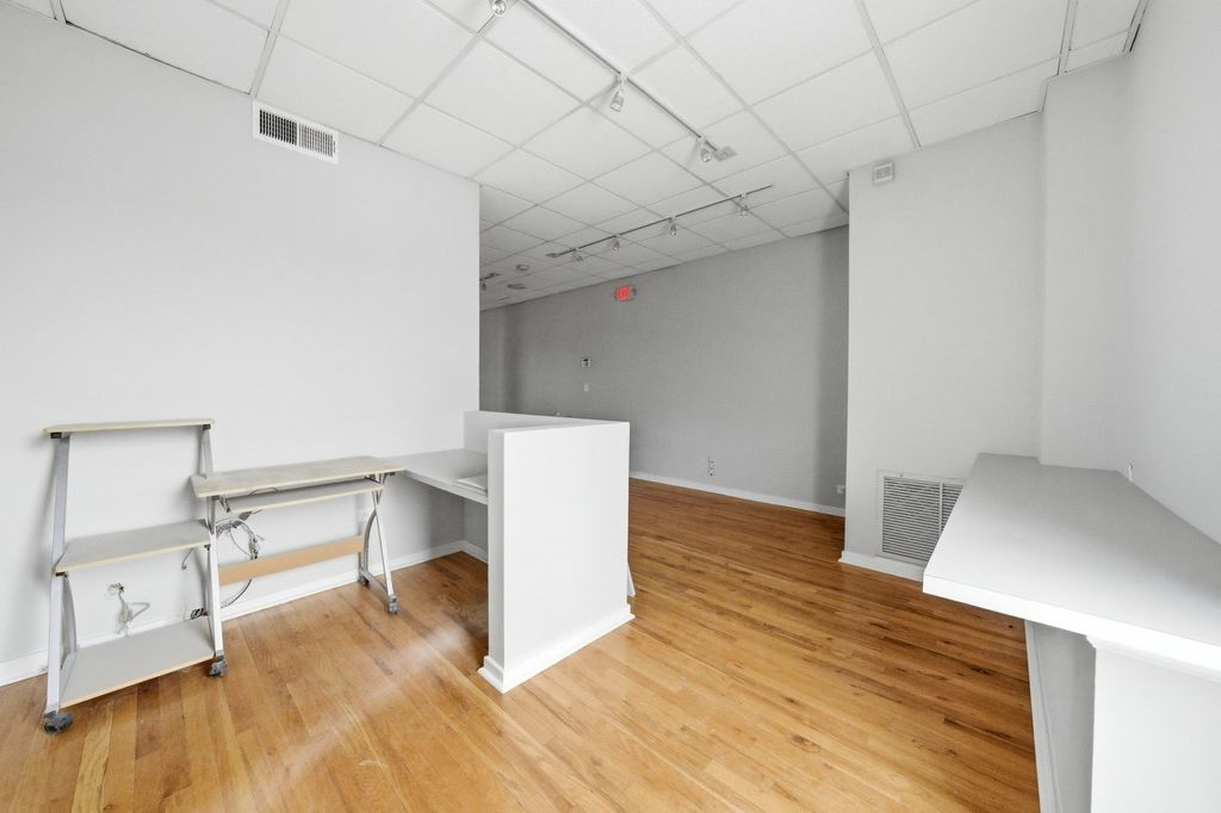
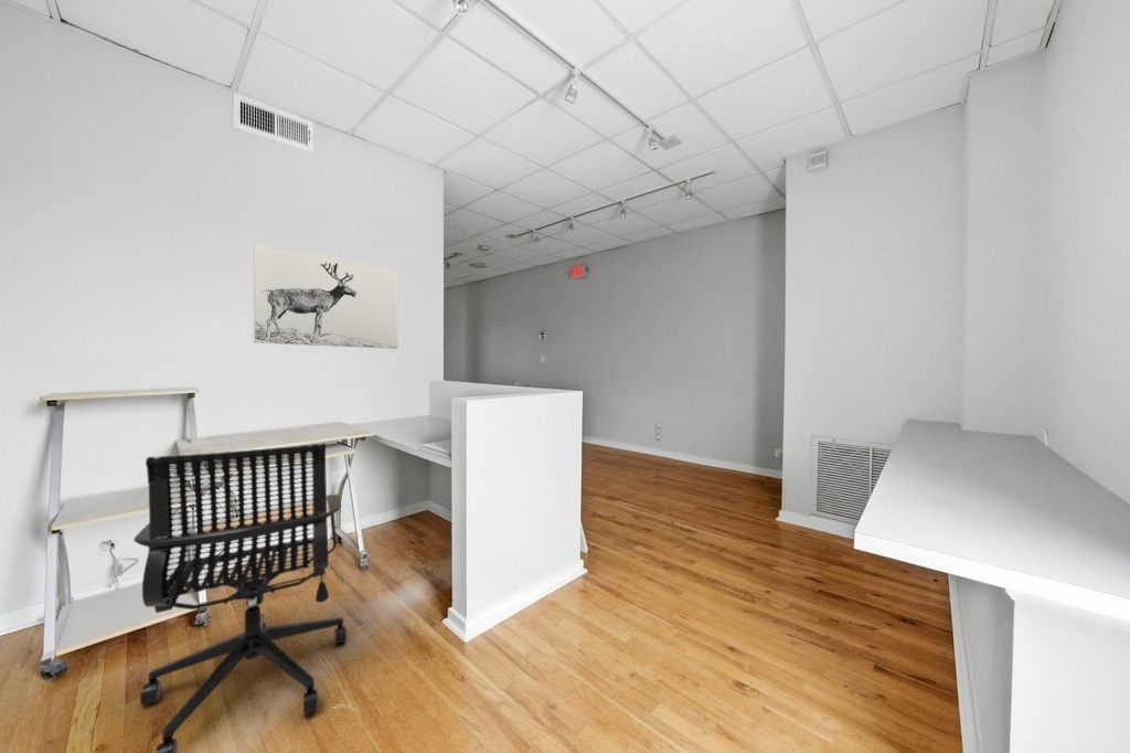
+ wall art (333, 301)
+ office chair (252, 561)
